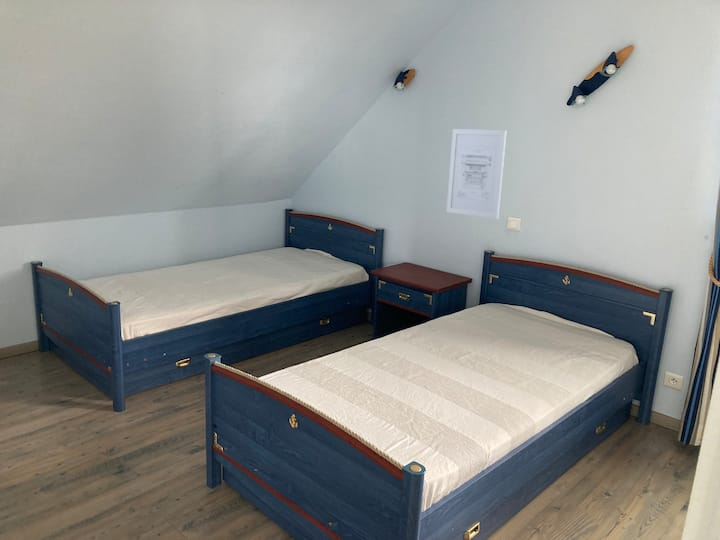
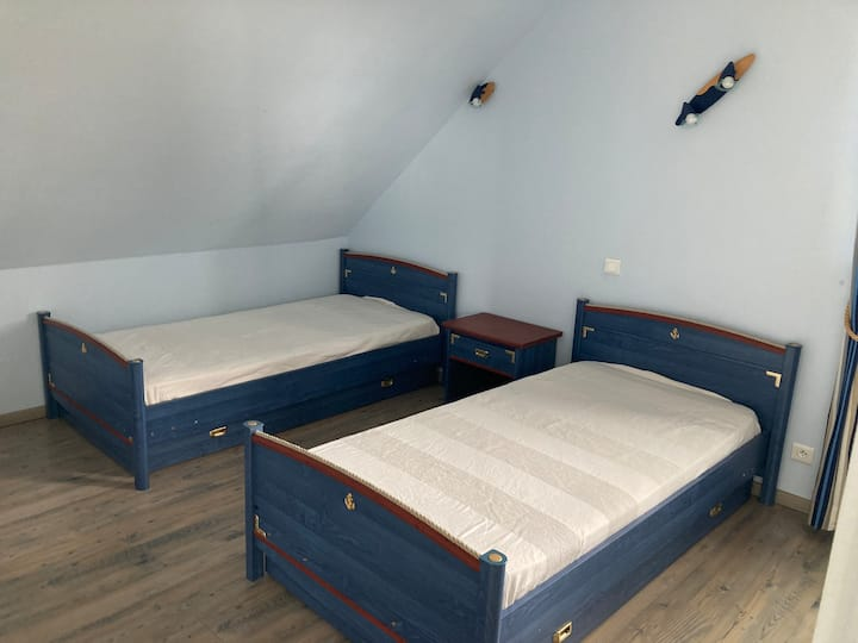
- wall art (475, 173)
